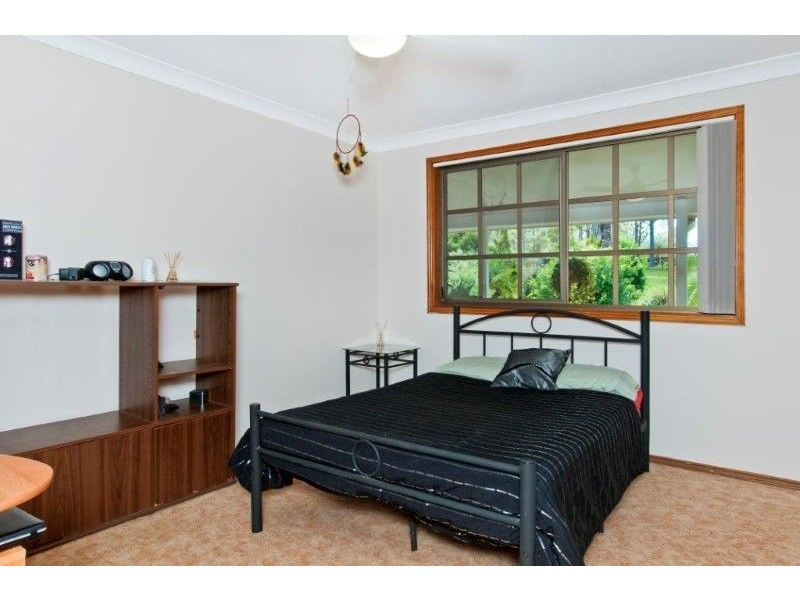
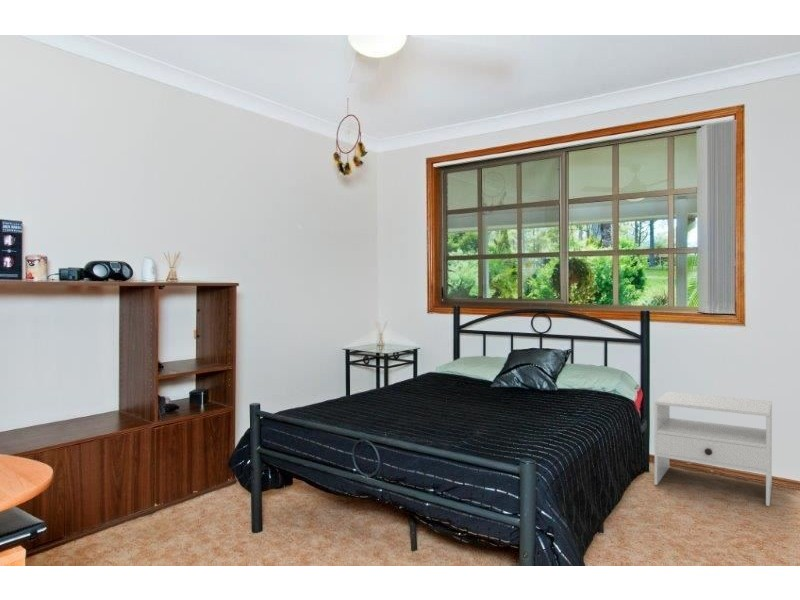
+ nightstand (712, 443)
